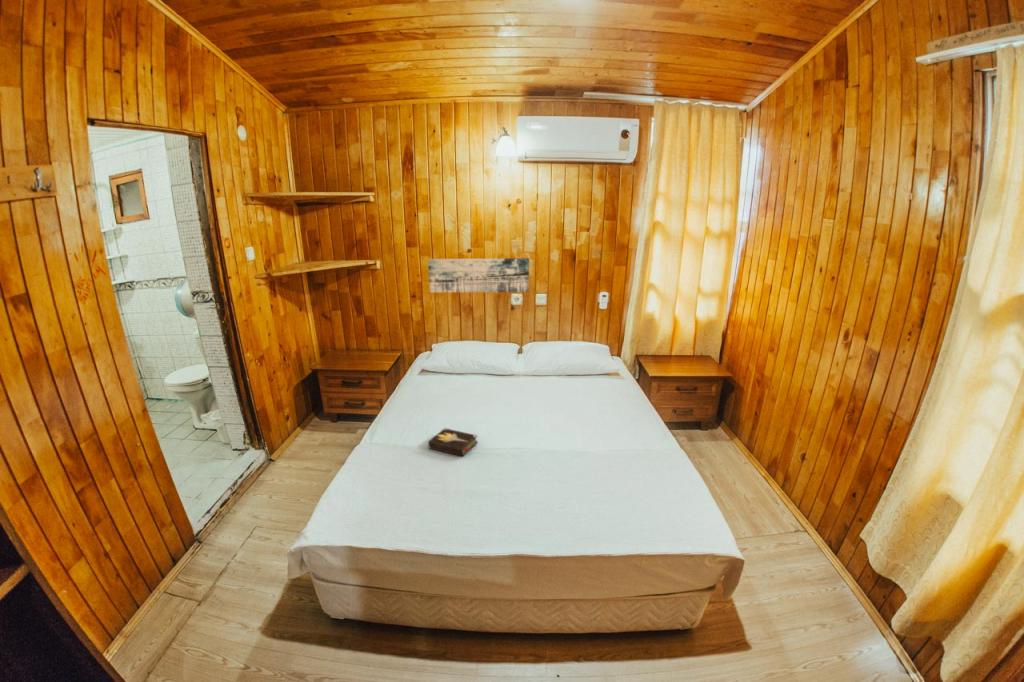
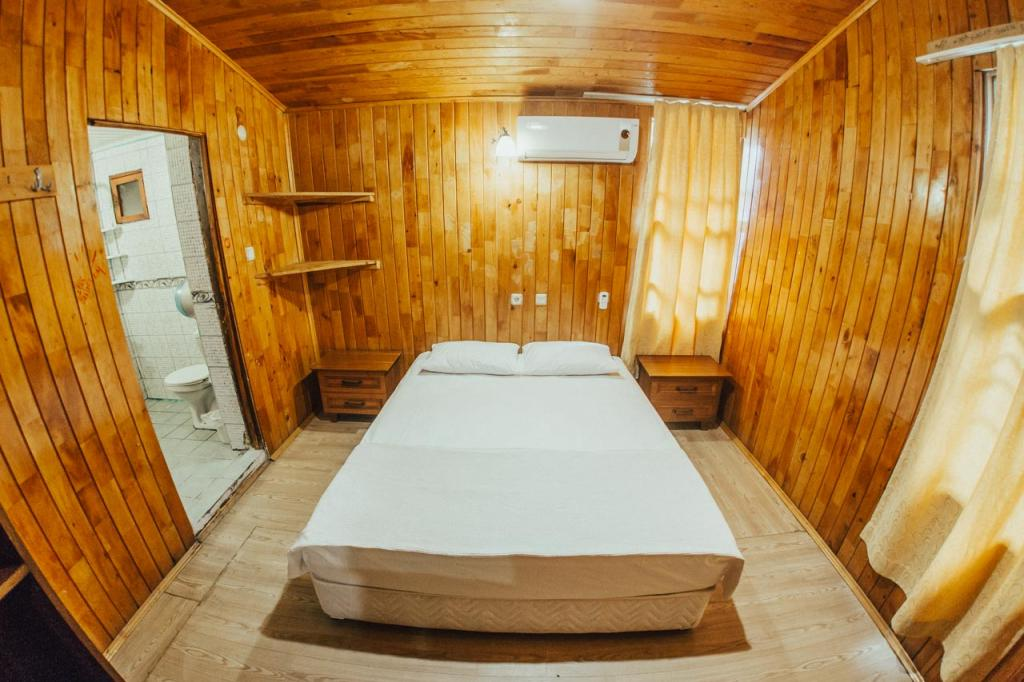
- wall art (479, 275)
- hardback book (453, 441)
